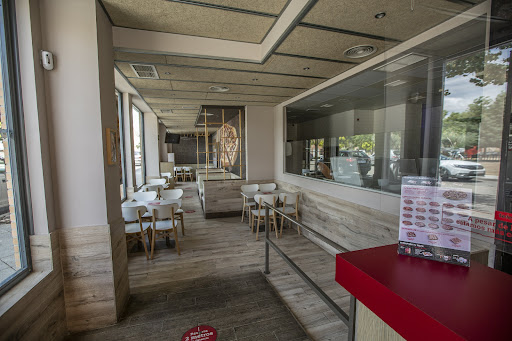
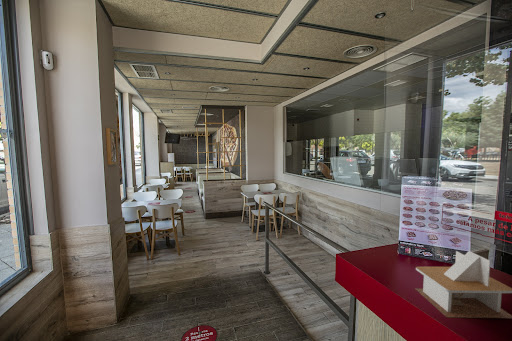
+ napkin holder (461, 277)
